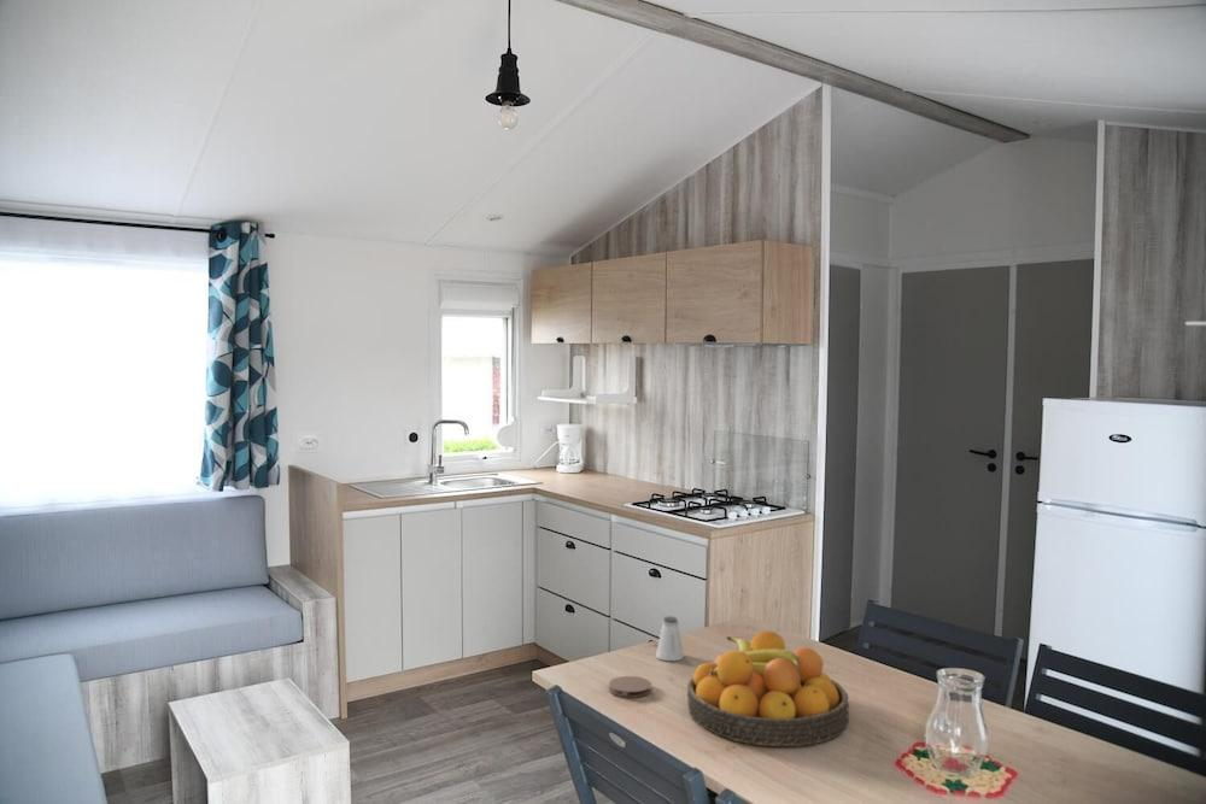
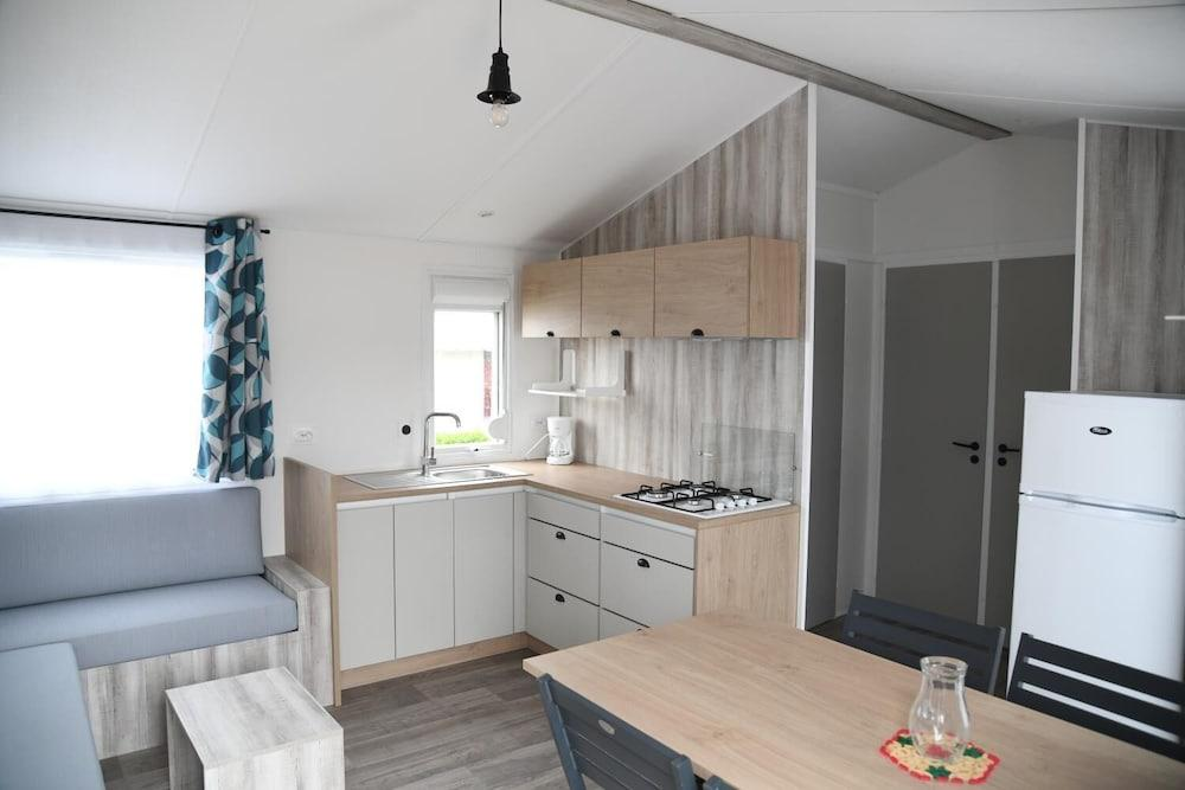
- fruit bowl (767, 677)
- coaster (630, 686)
- saltshaker (669, 636)
